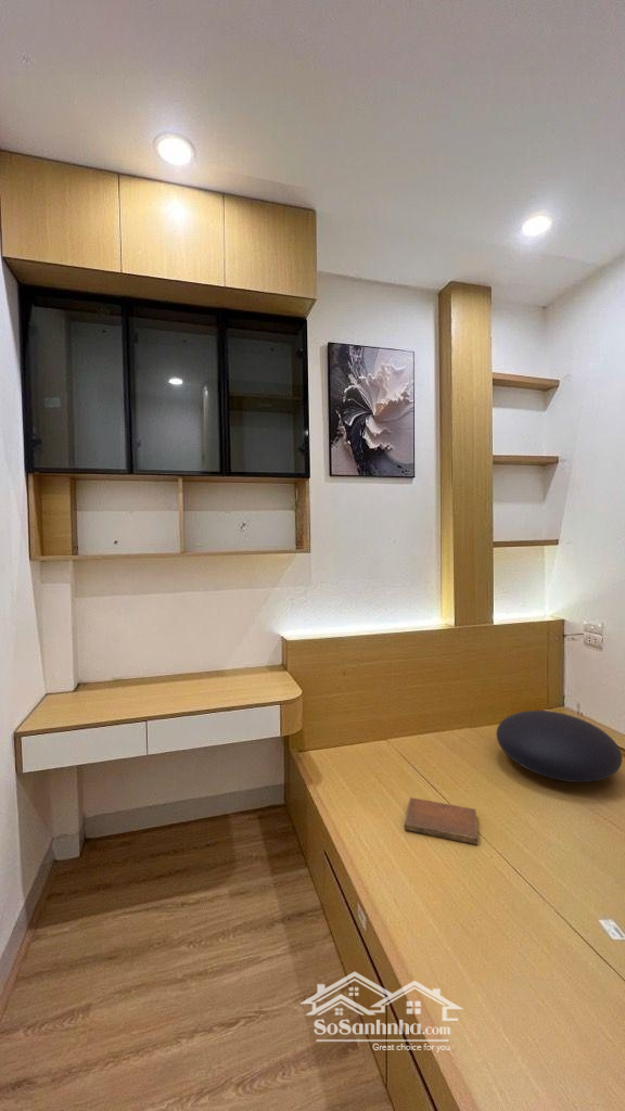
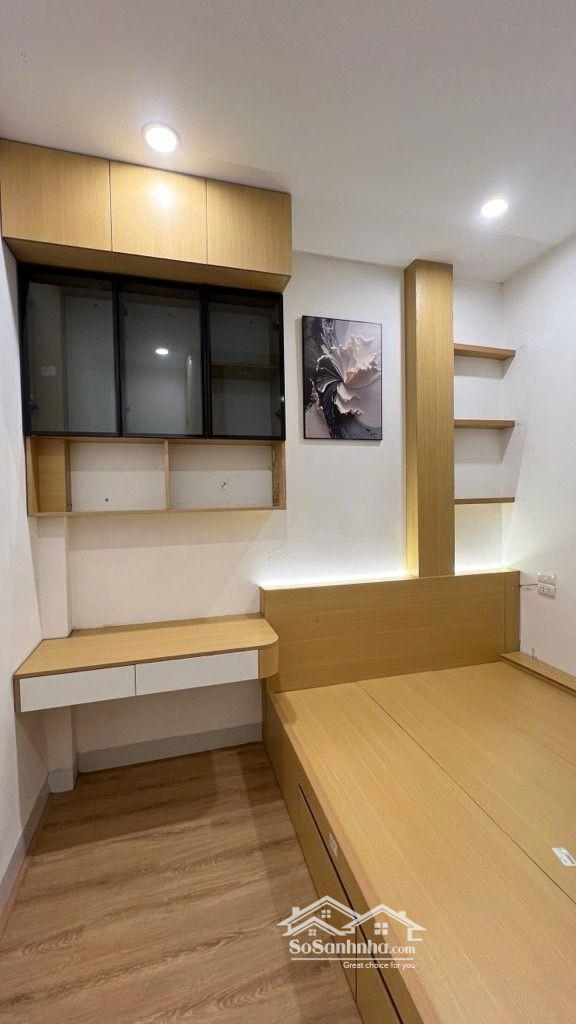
- cushion (554, 742)
- notebook (441, 819)
